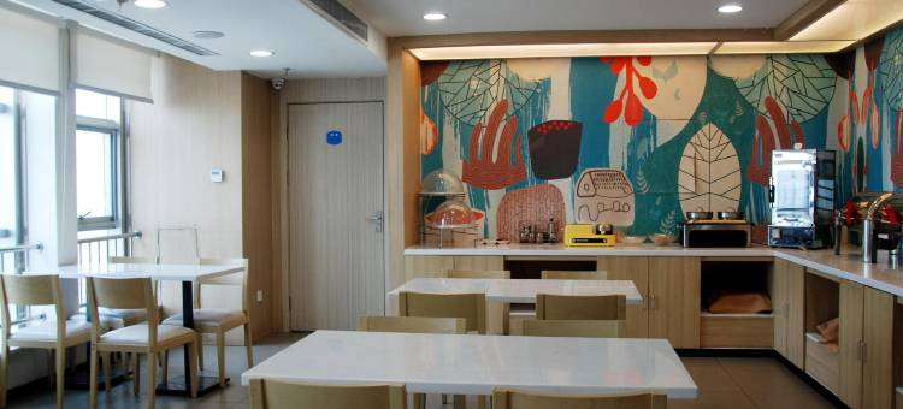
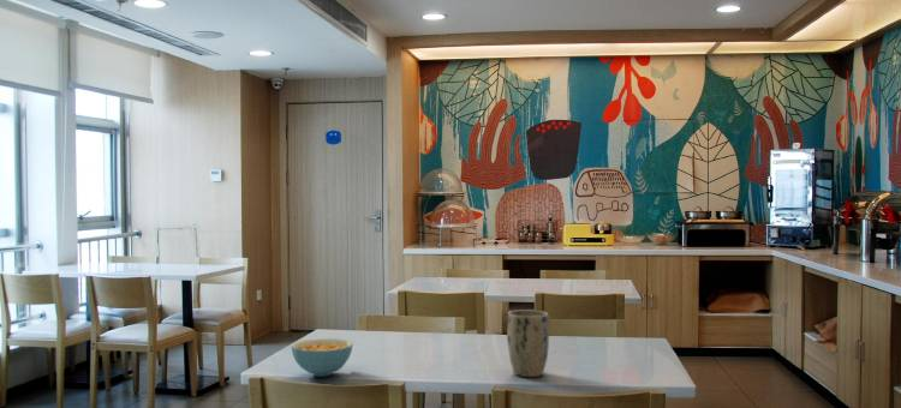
+ cereal bowl (322, 359)
+ plant pot (527, 343)
